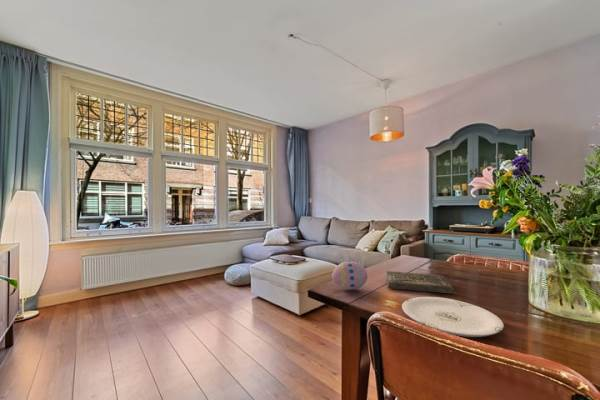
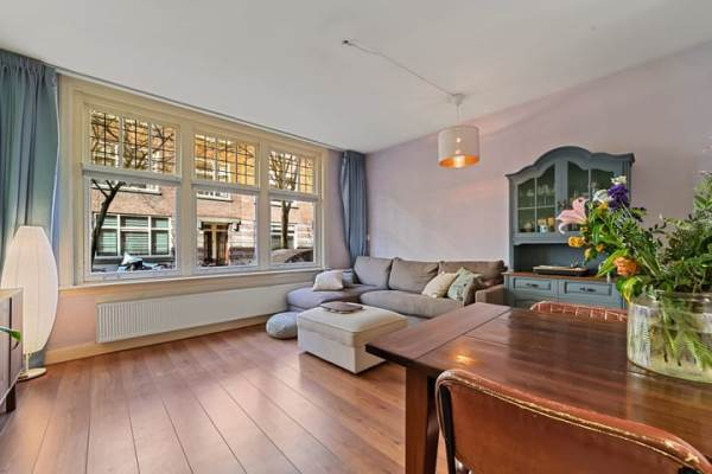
- book (416, 281)
- plate (448, 316)
- decorative egg (349, 275)
